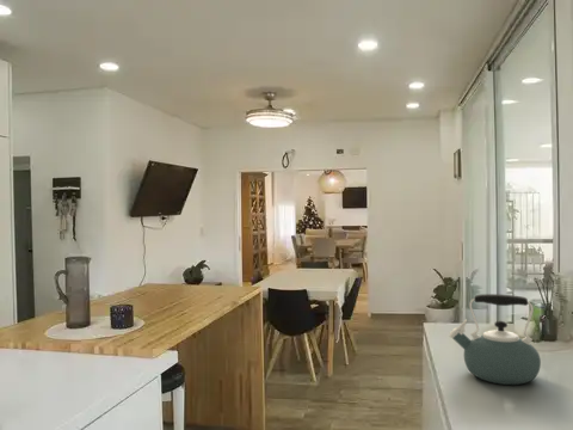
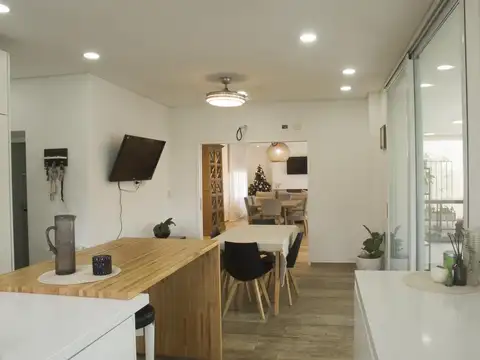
- kettle (493, 334)
